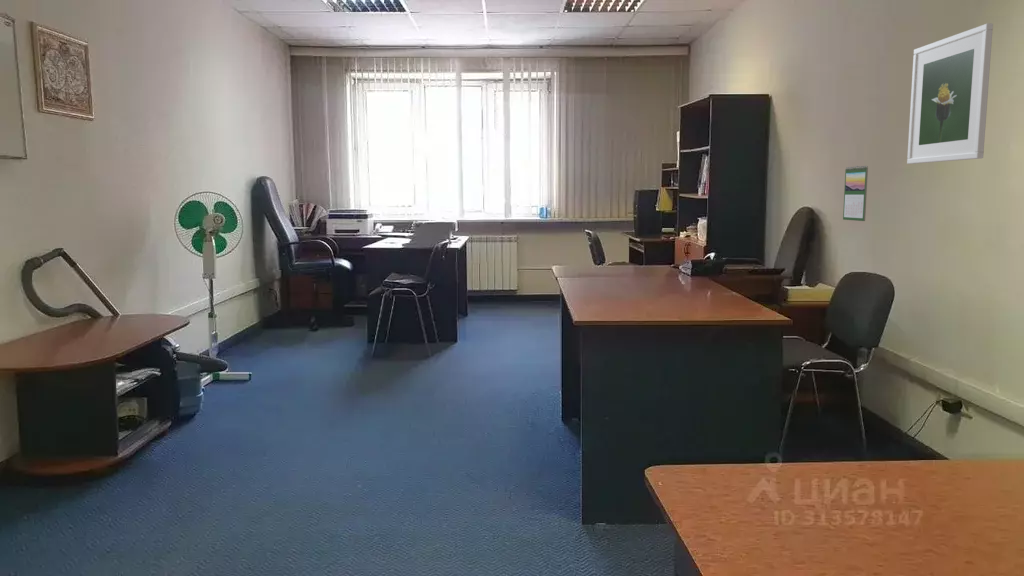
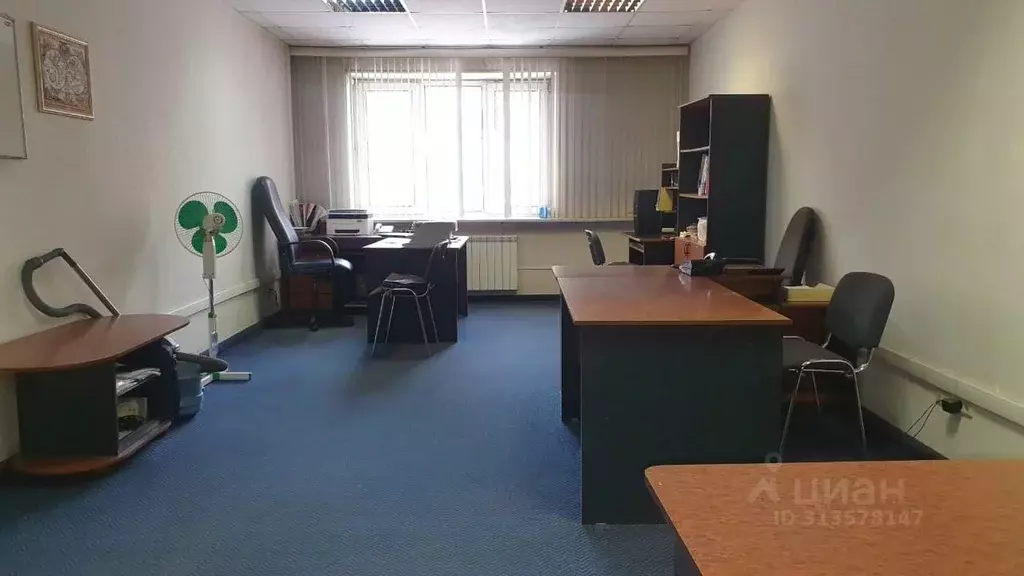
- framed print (946, 100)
- calendar (855, 193)
